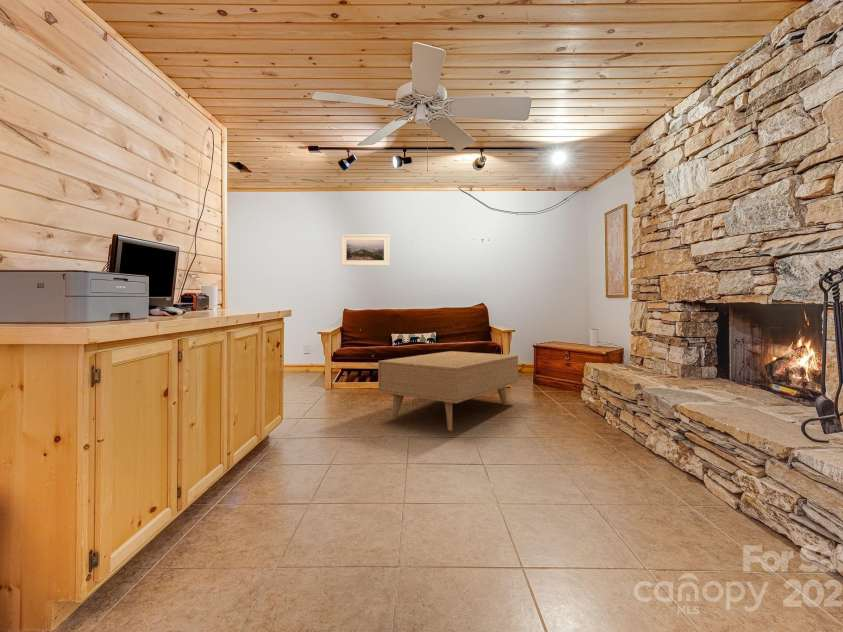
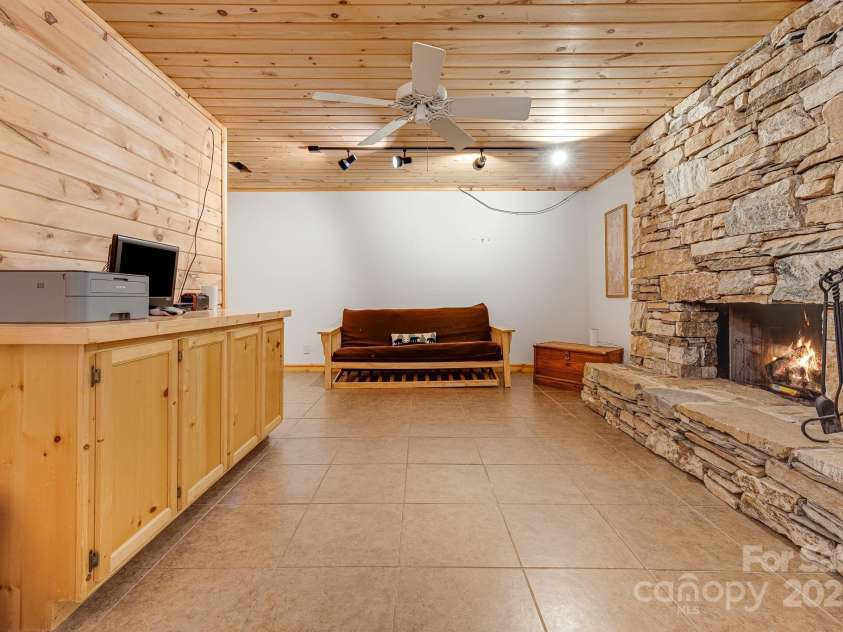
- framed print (365, 250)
- coffee table (451, 384)
